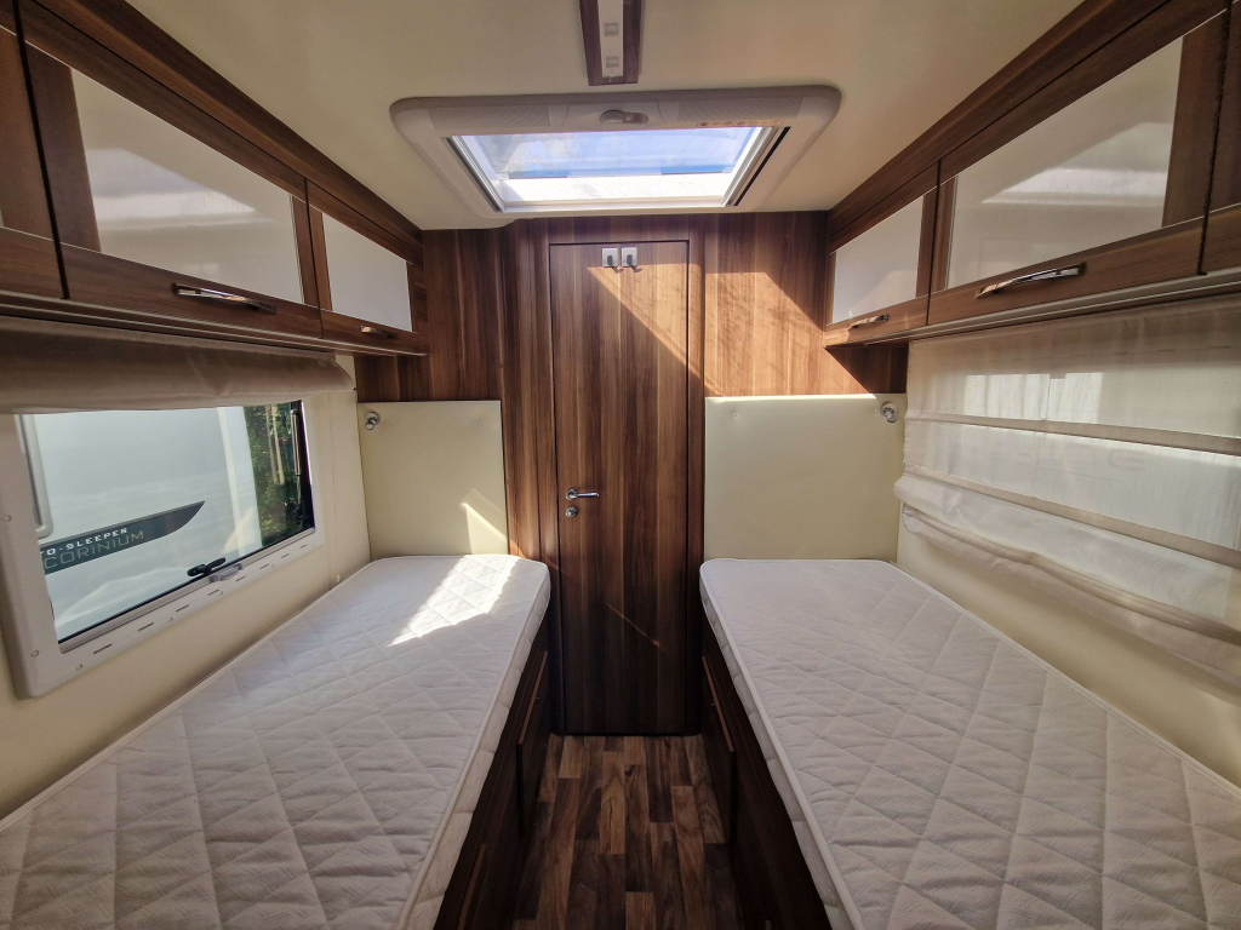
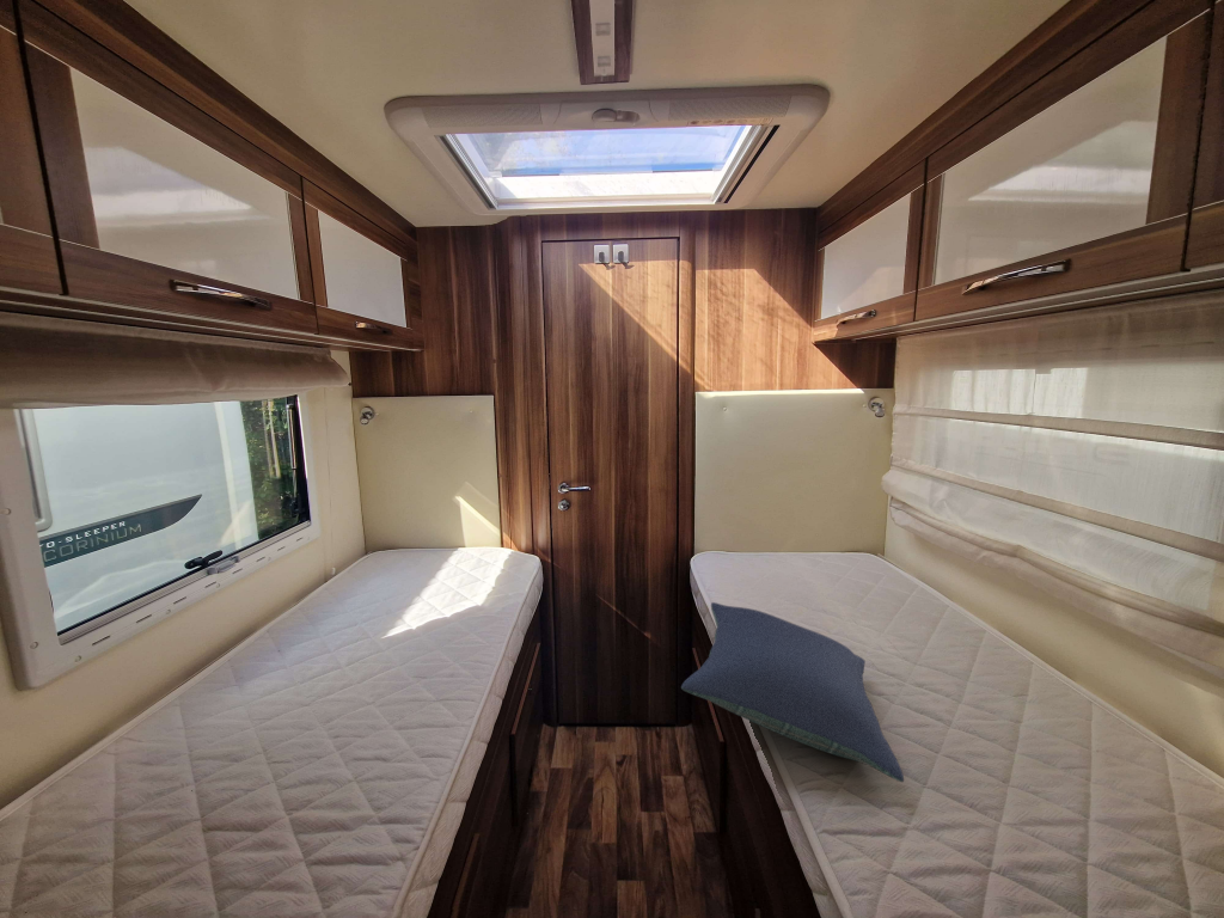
+ pillow (785, 673)
